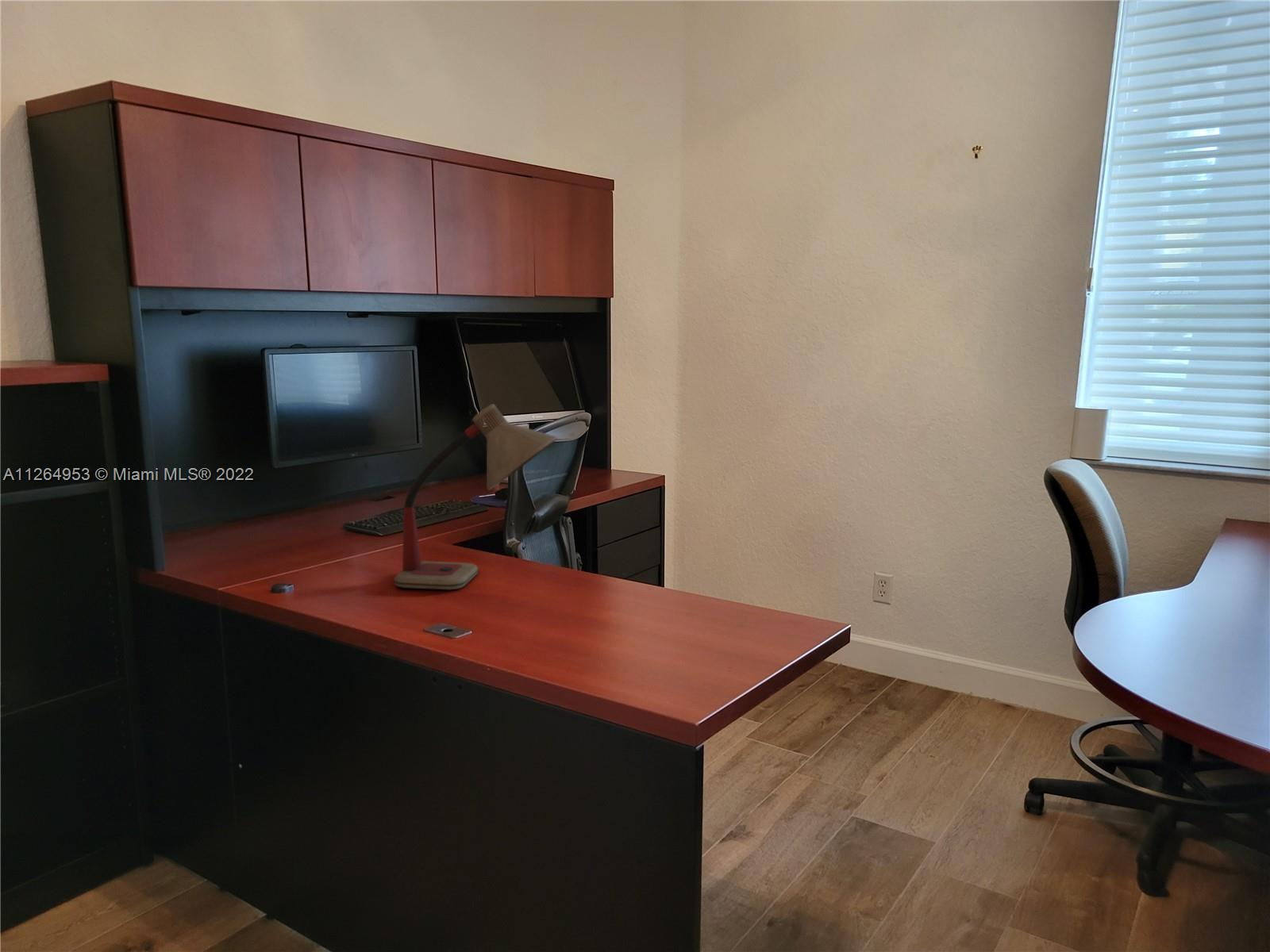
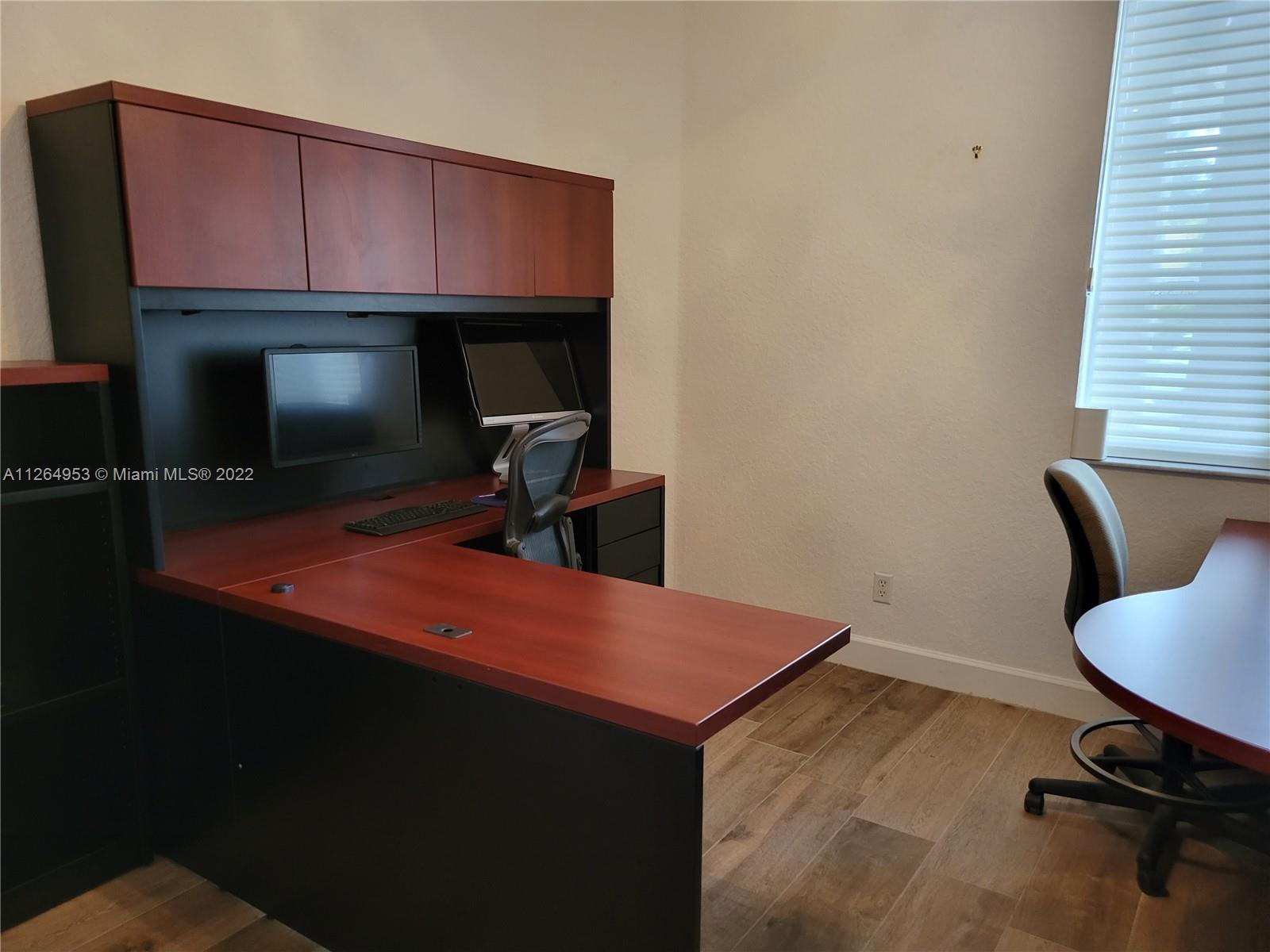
- desk lamp (487, 488)
